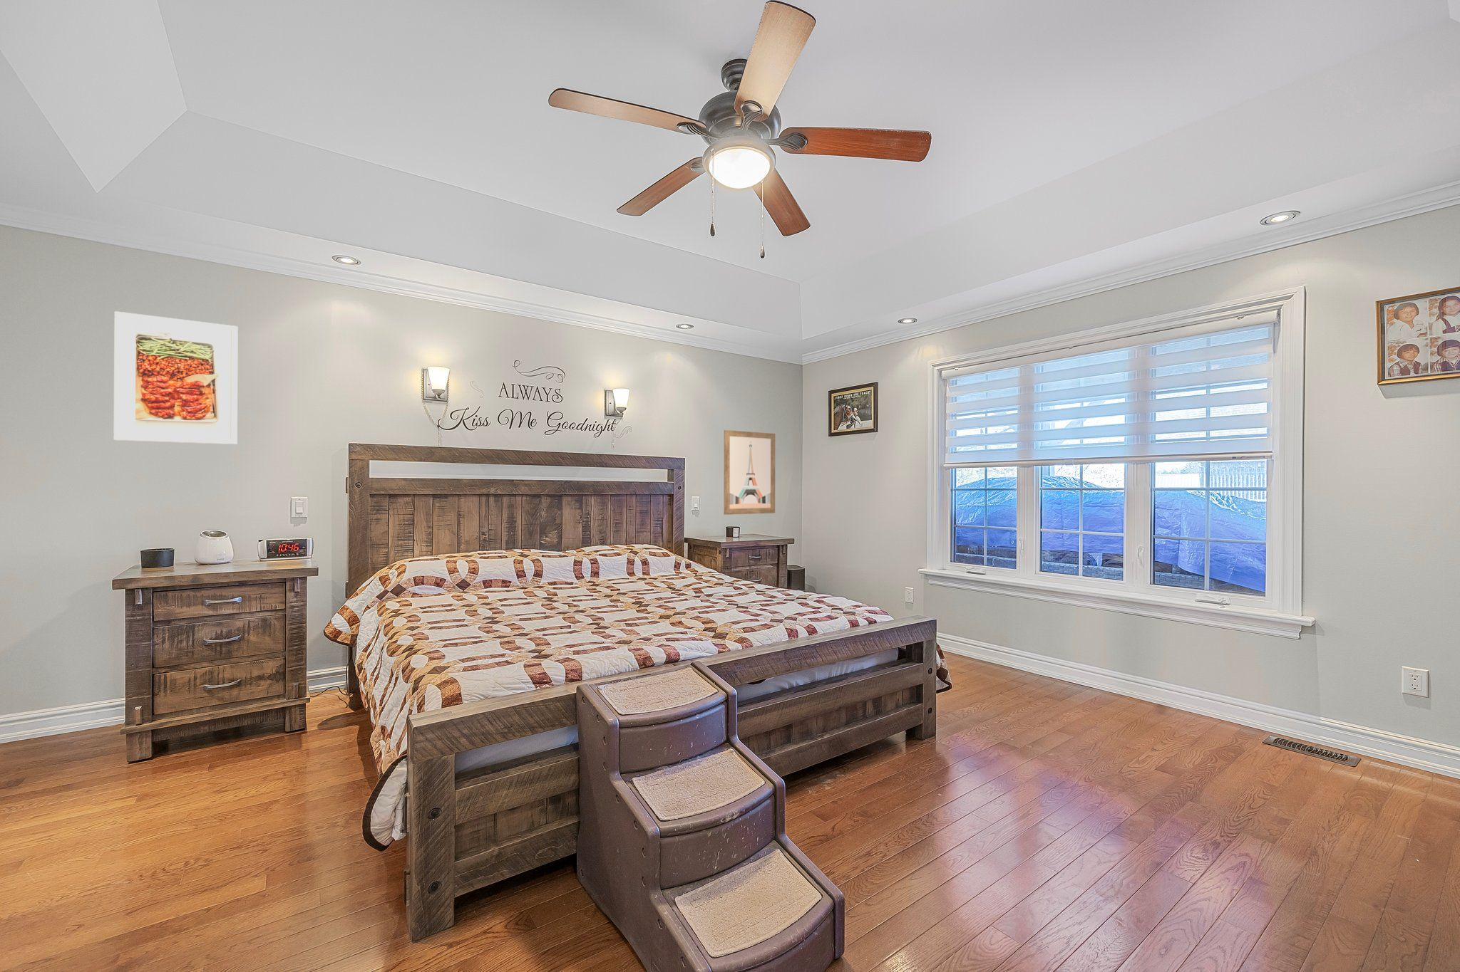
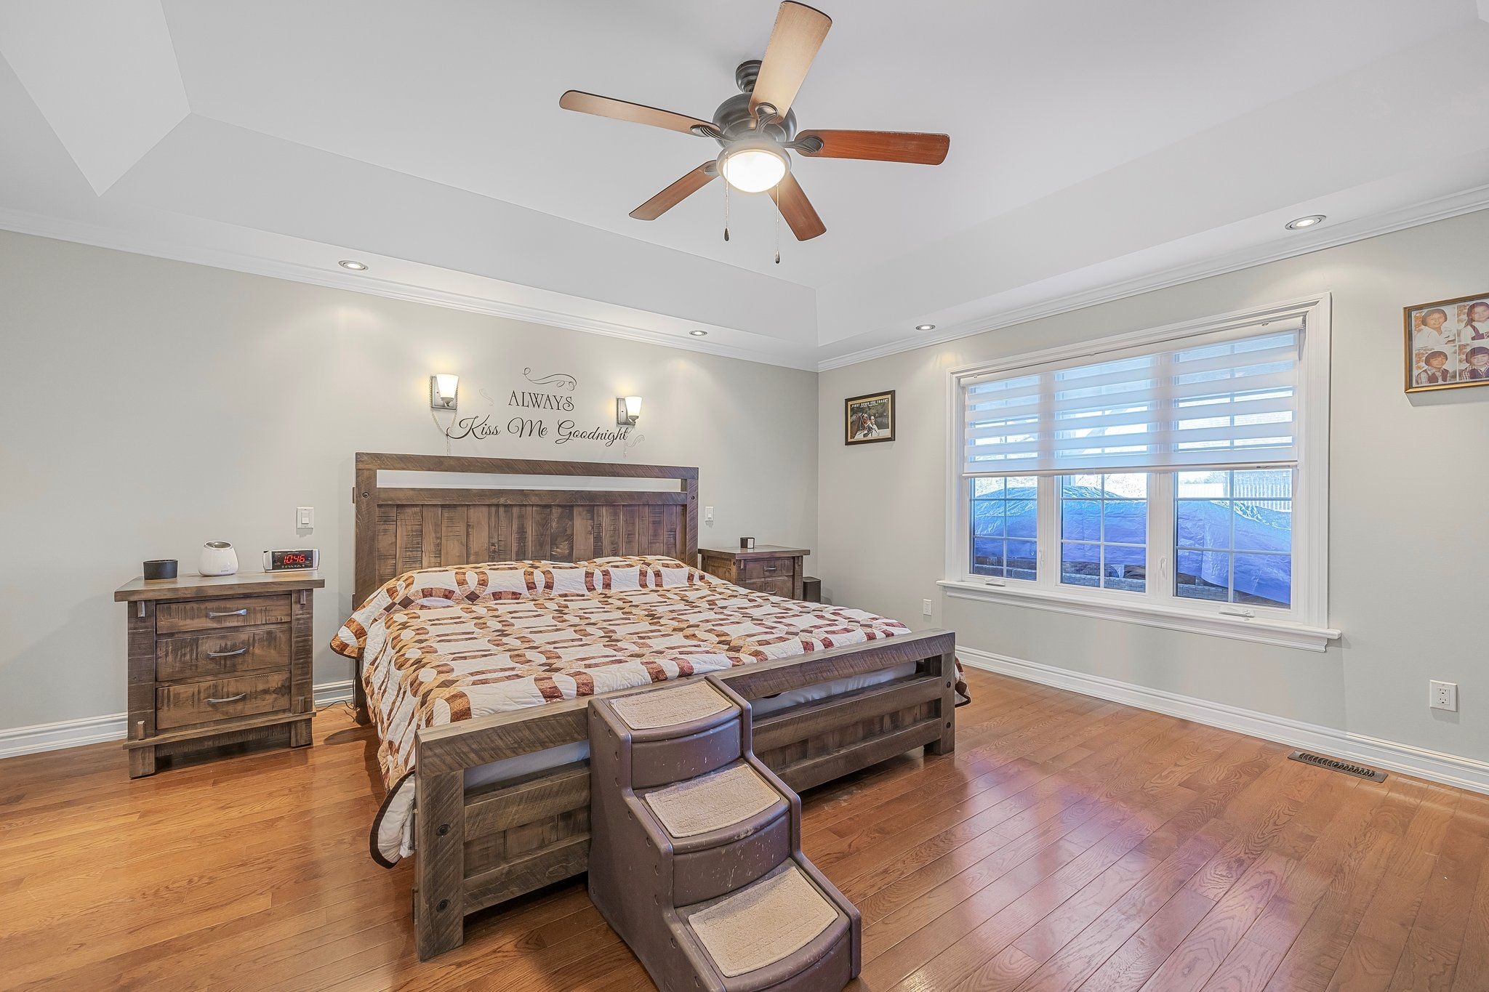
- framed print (178, 381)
- wall art (750, 473)
